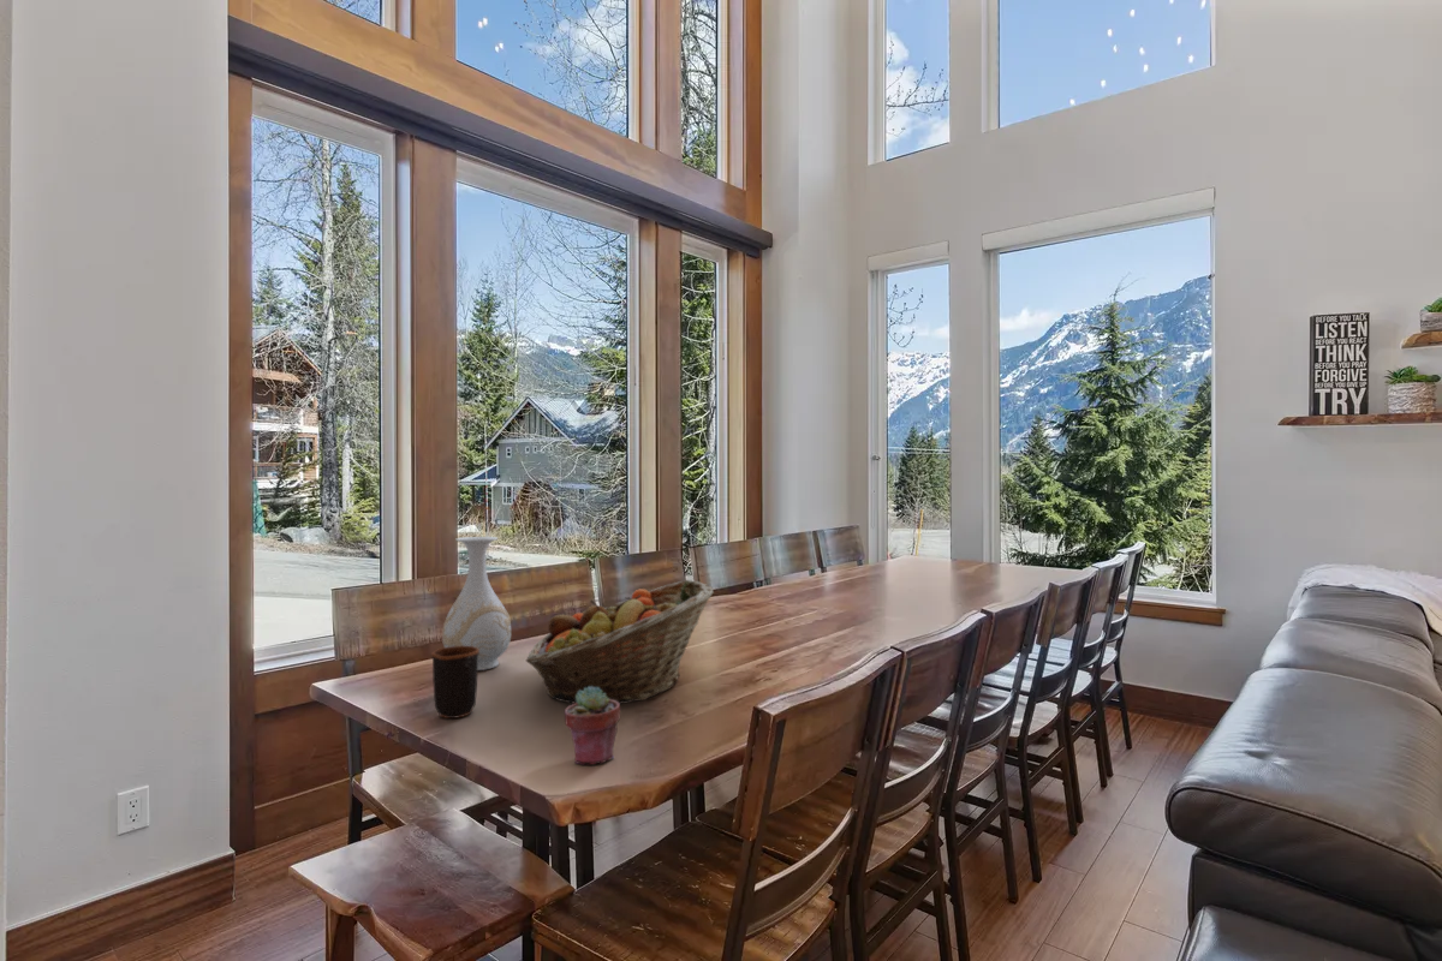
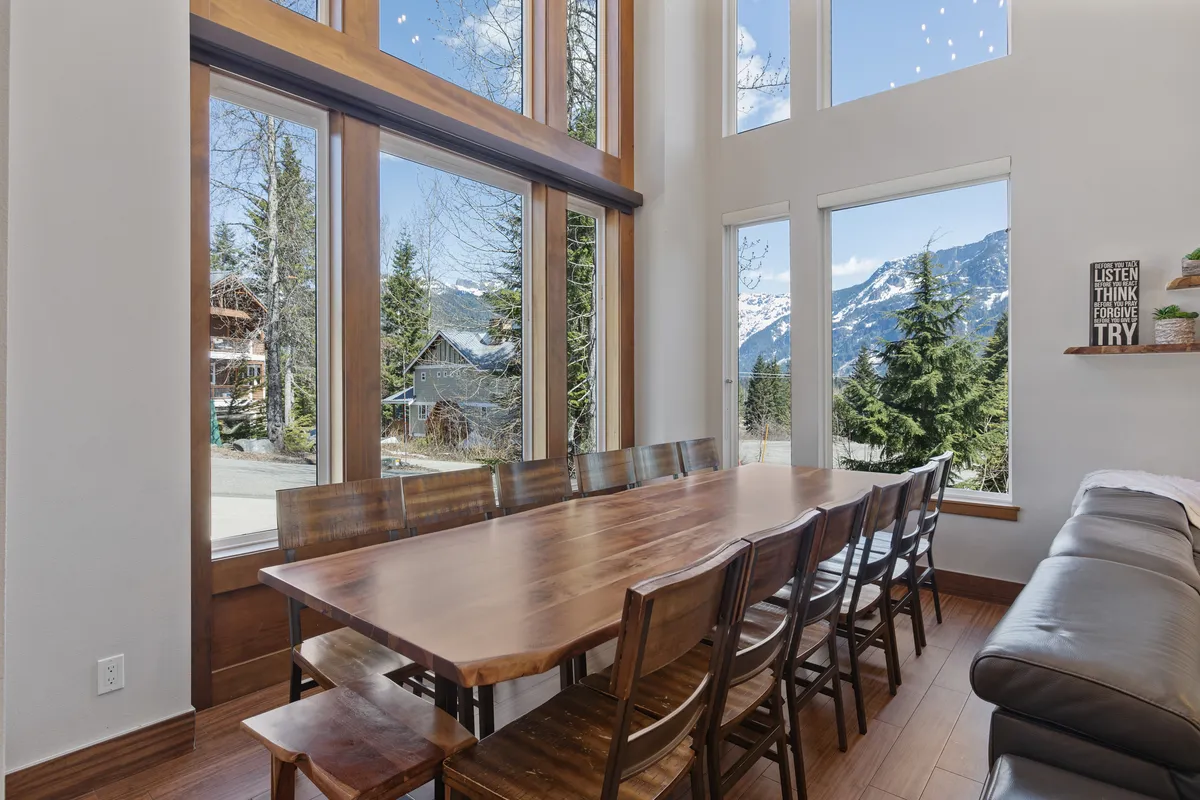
- mug (459, 679)
- potted succulent (592, 721)
- fruit basket (622, 634)
- vase (477, 602)
